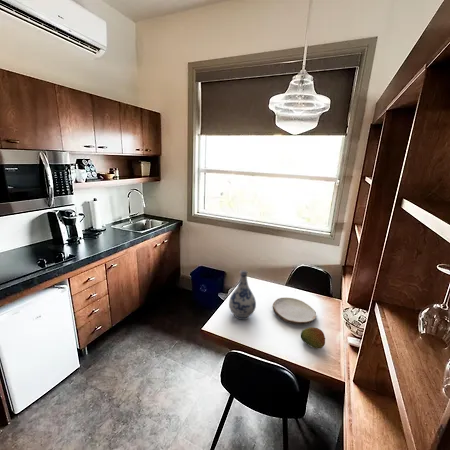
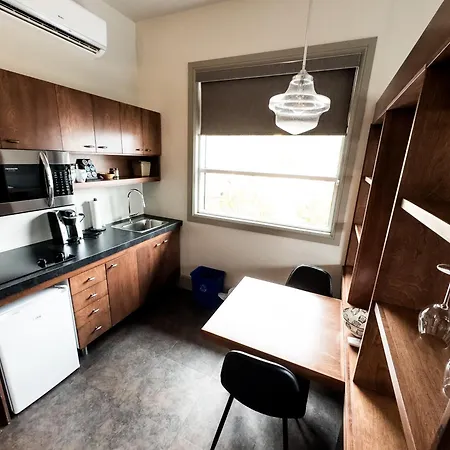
- fruit (312, 337)
- plate (293, 311)
- vase (243, 294)
